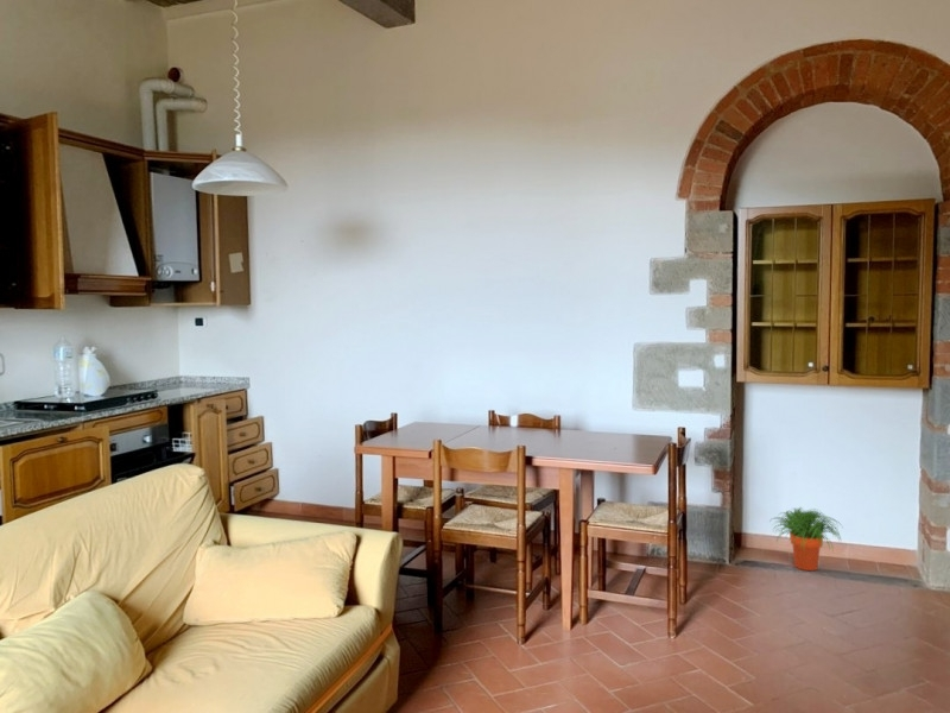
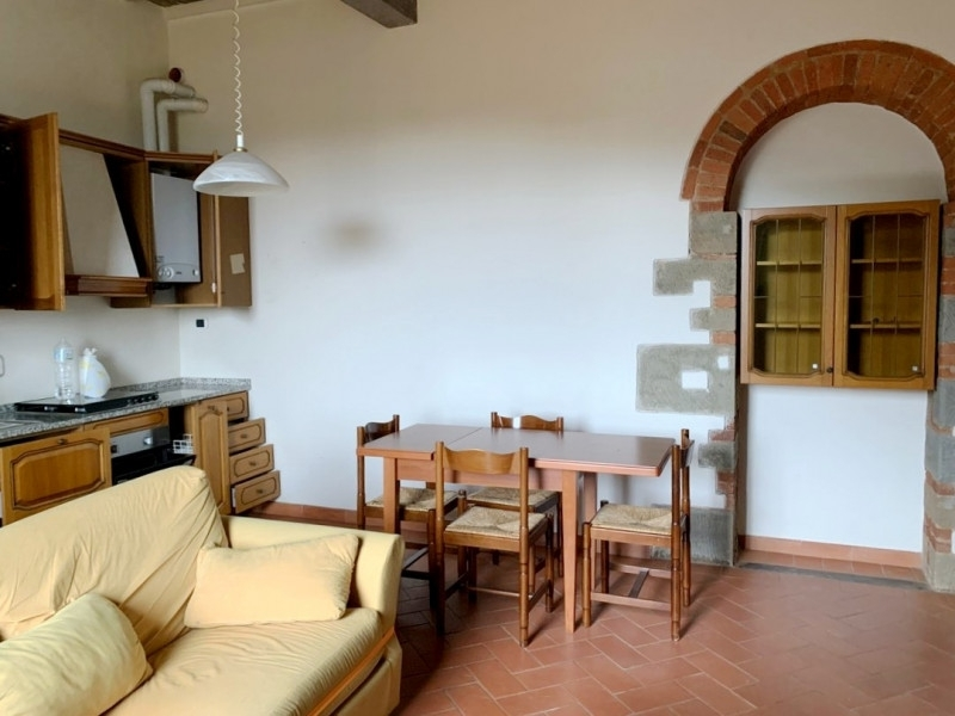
- potted plant (806, 538)
